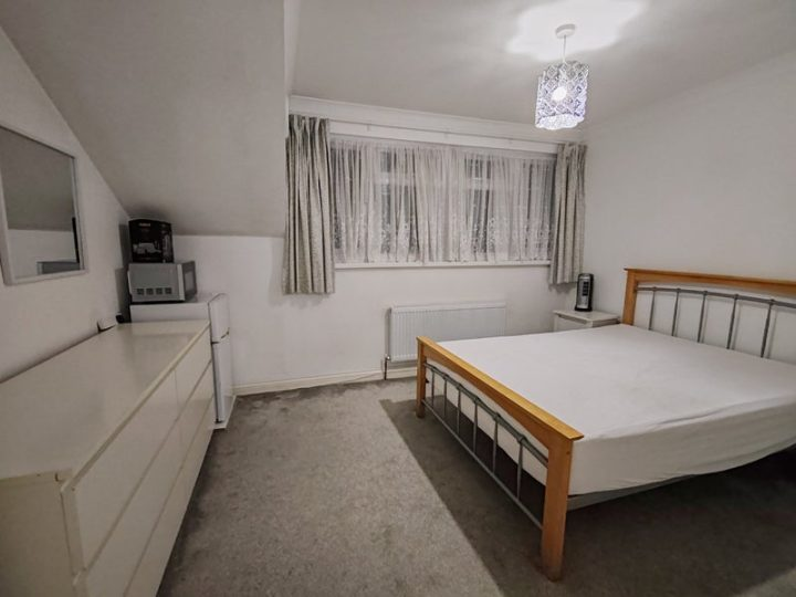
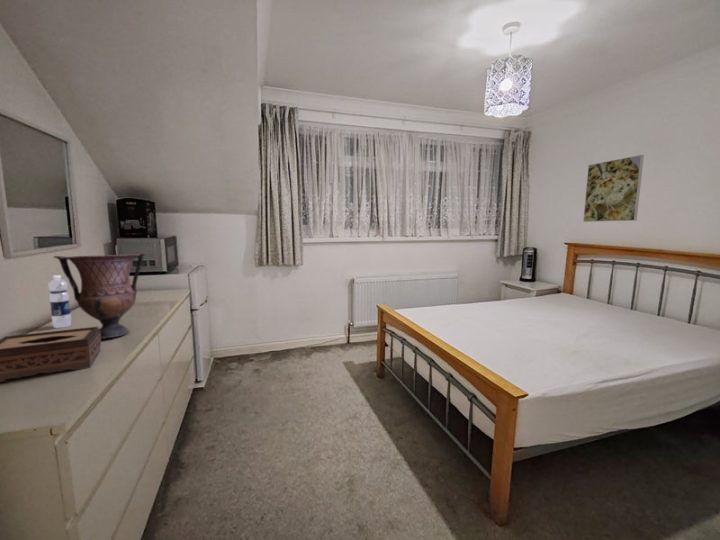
+ tissue box (47, 352)
+ vase (106, 294)
+ water bottle (59, 301)
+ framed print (611, 191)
